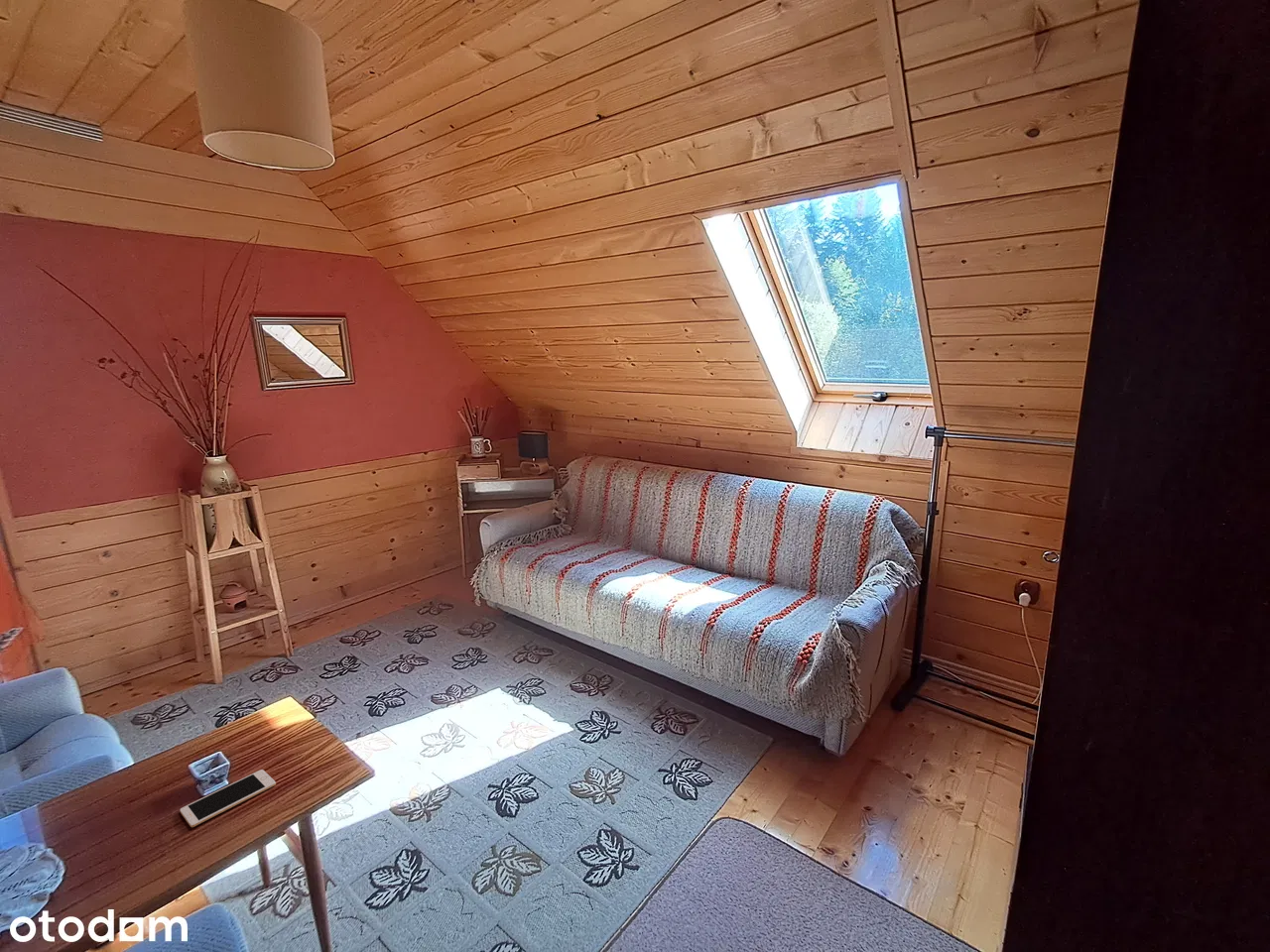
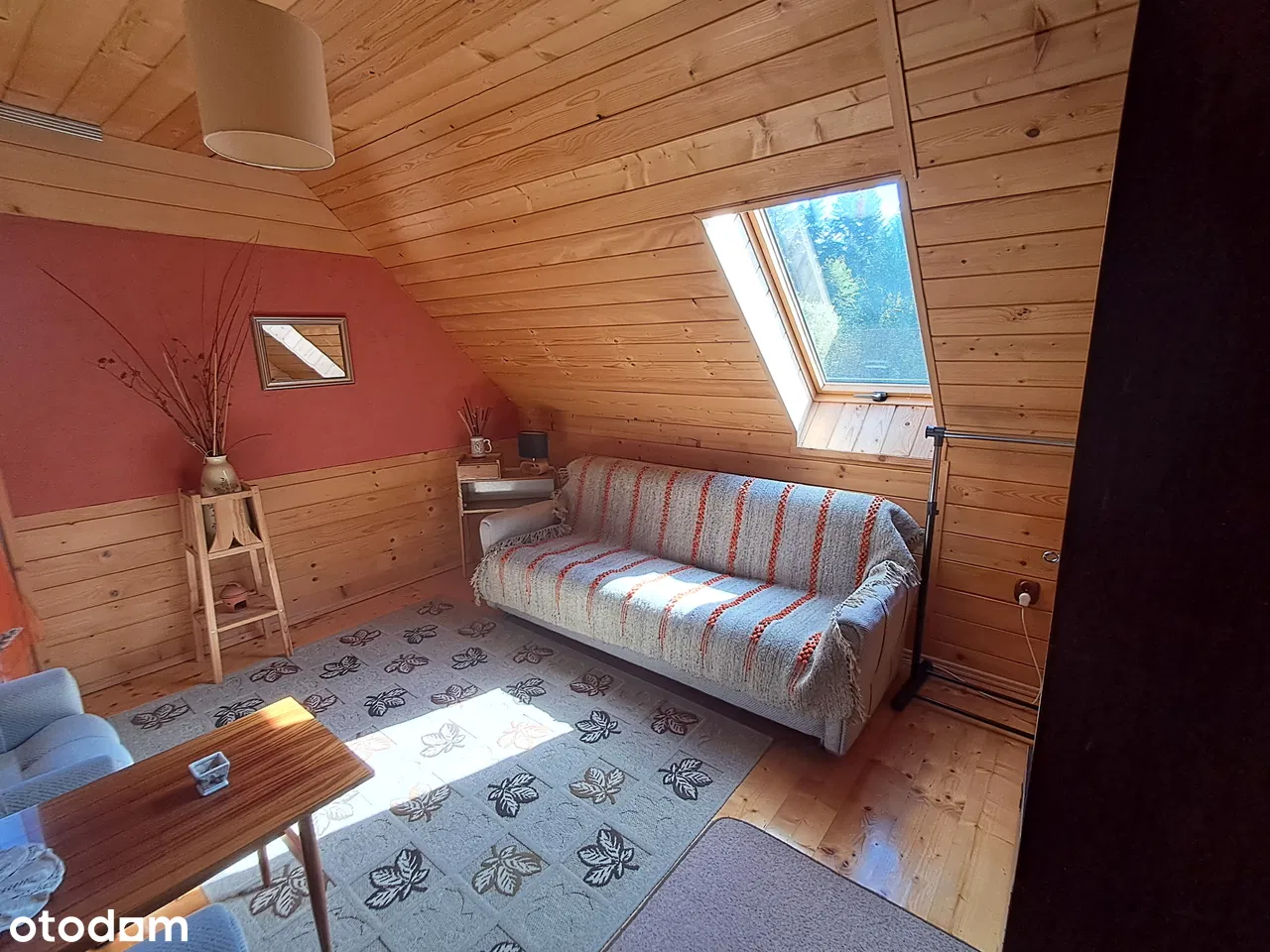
- cell phone (229, 796)
